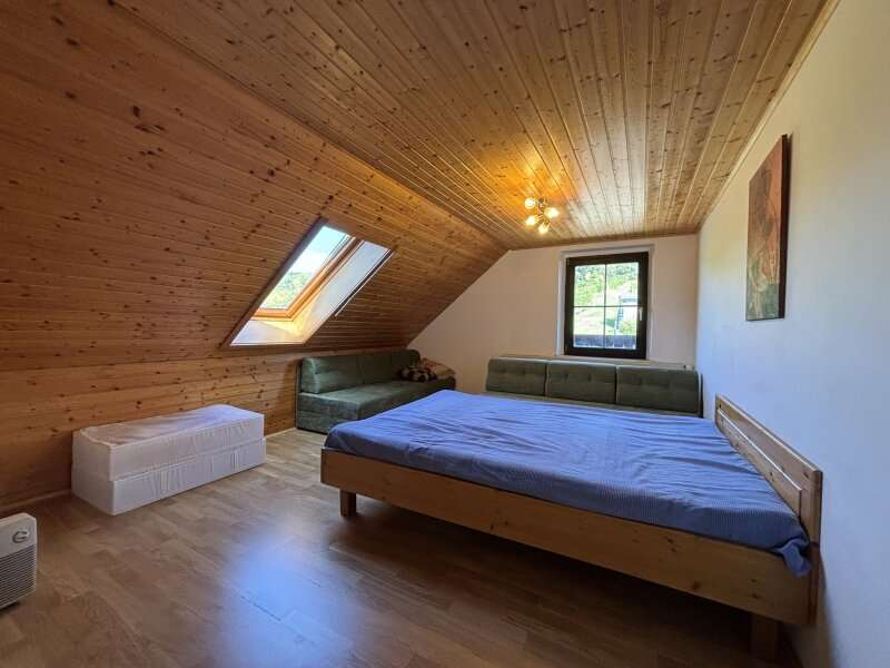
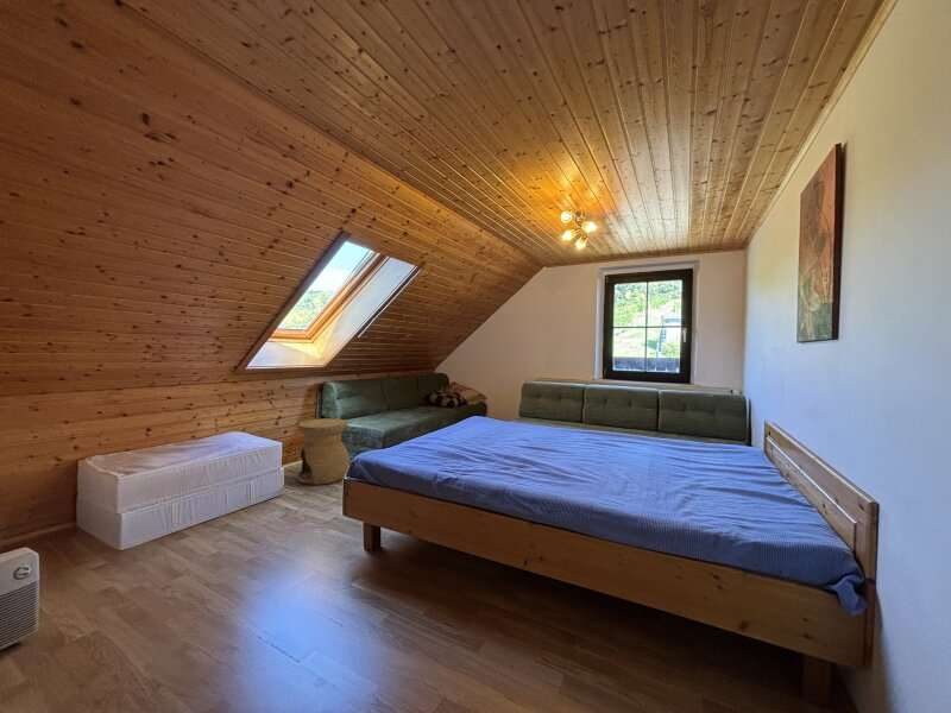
+ side table (323, 449)
